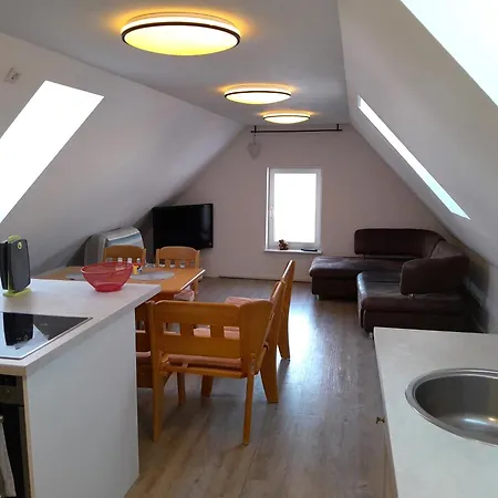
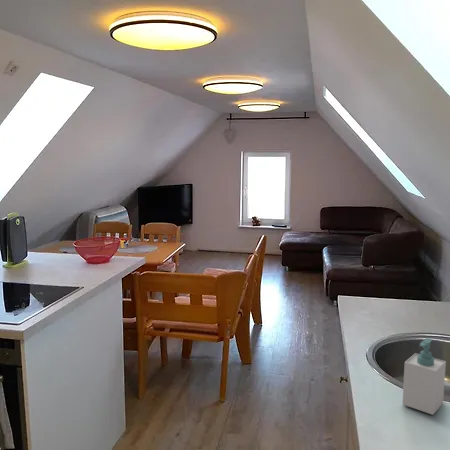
+ soap bottle (424, 372)
